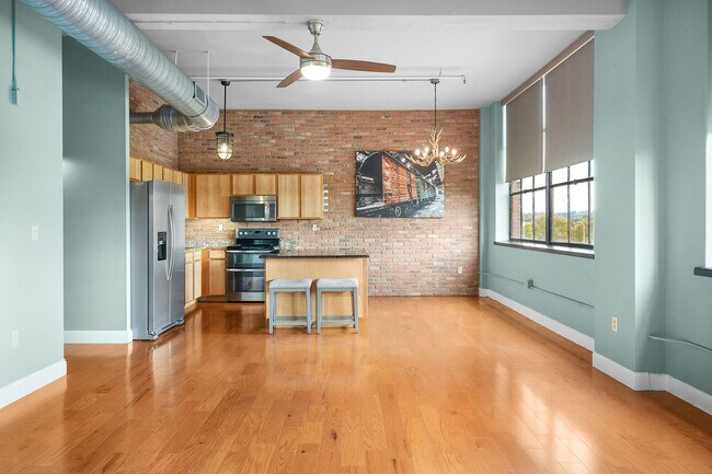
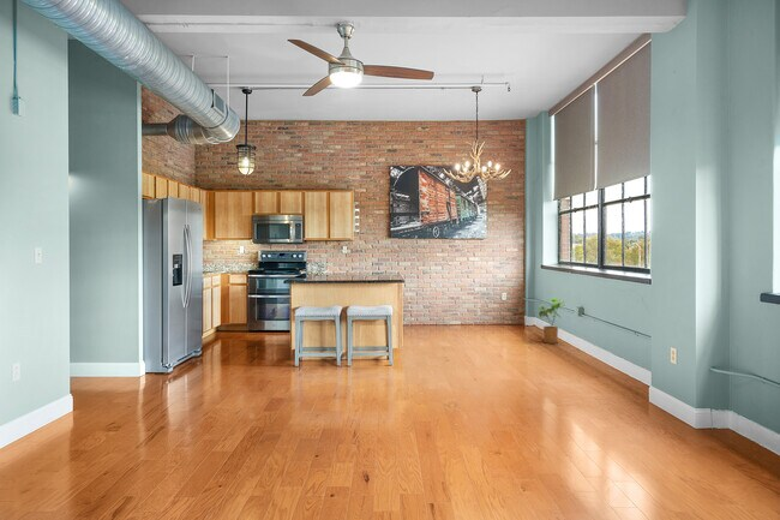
+ house plant (548, 319)
